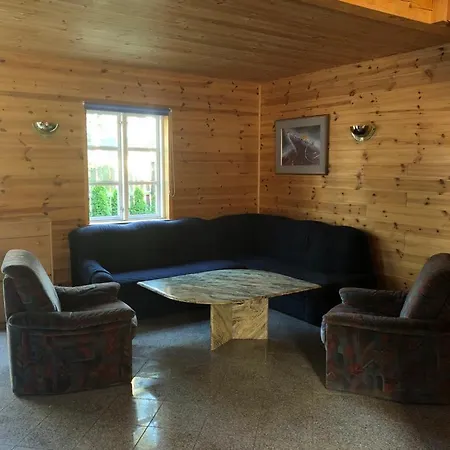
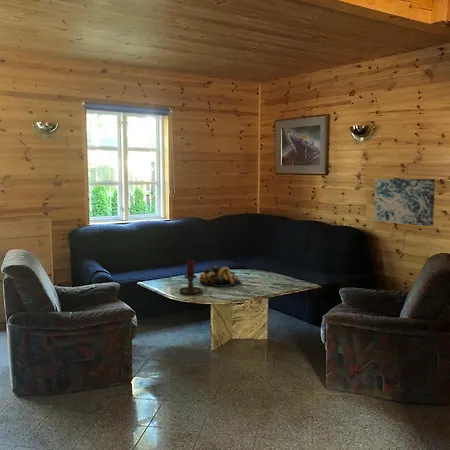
+ wall art (402, 201)
+ fruit bowl (220, 274)
+ candle holder (193, 276)
